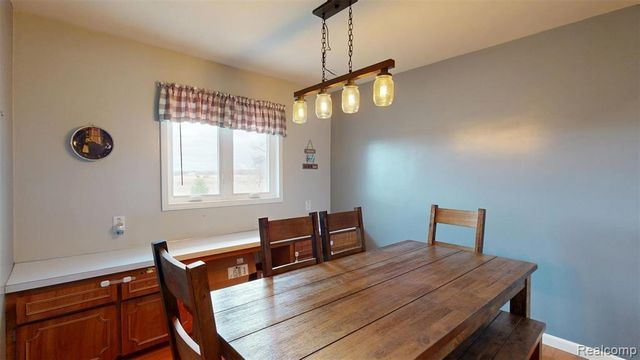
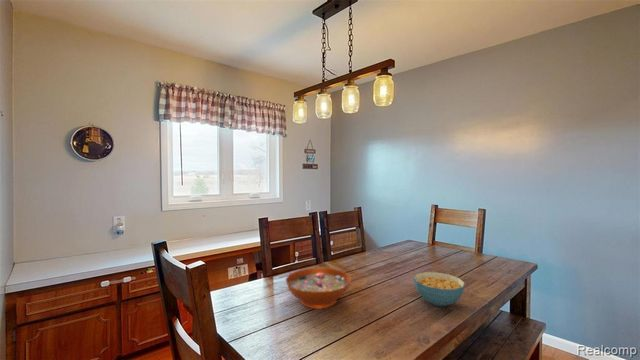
+ cereal bowl (438, 291)
+ decorative bowl (318, 289)
